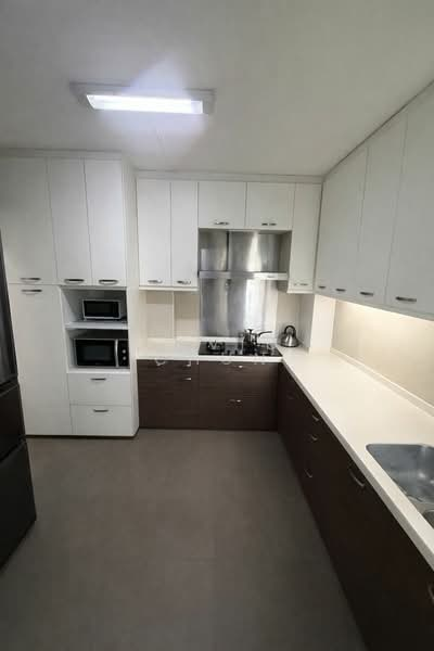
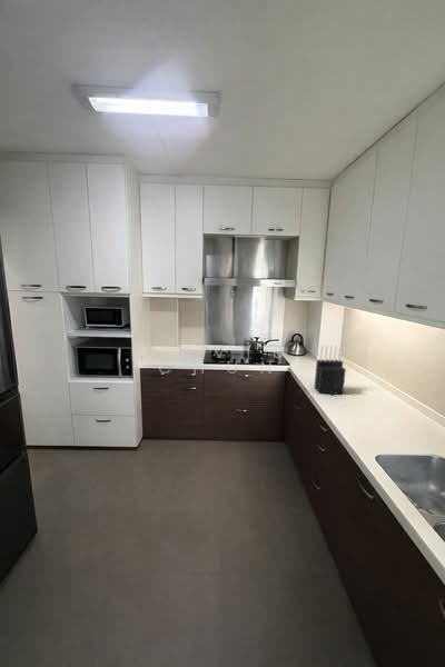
+ knife block (330, 369)
